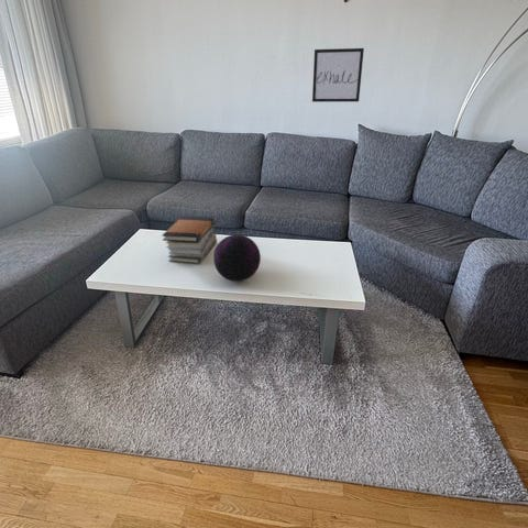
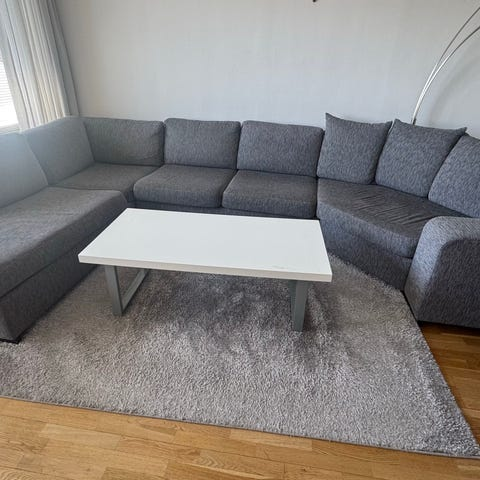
- wall art (337, 76)
- book stack (191, 239)
- decorative orb (237, 257)
